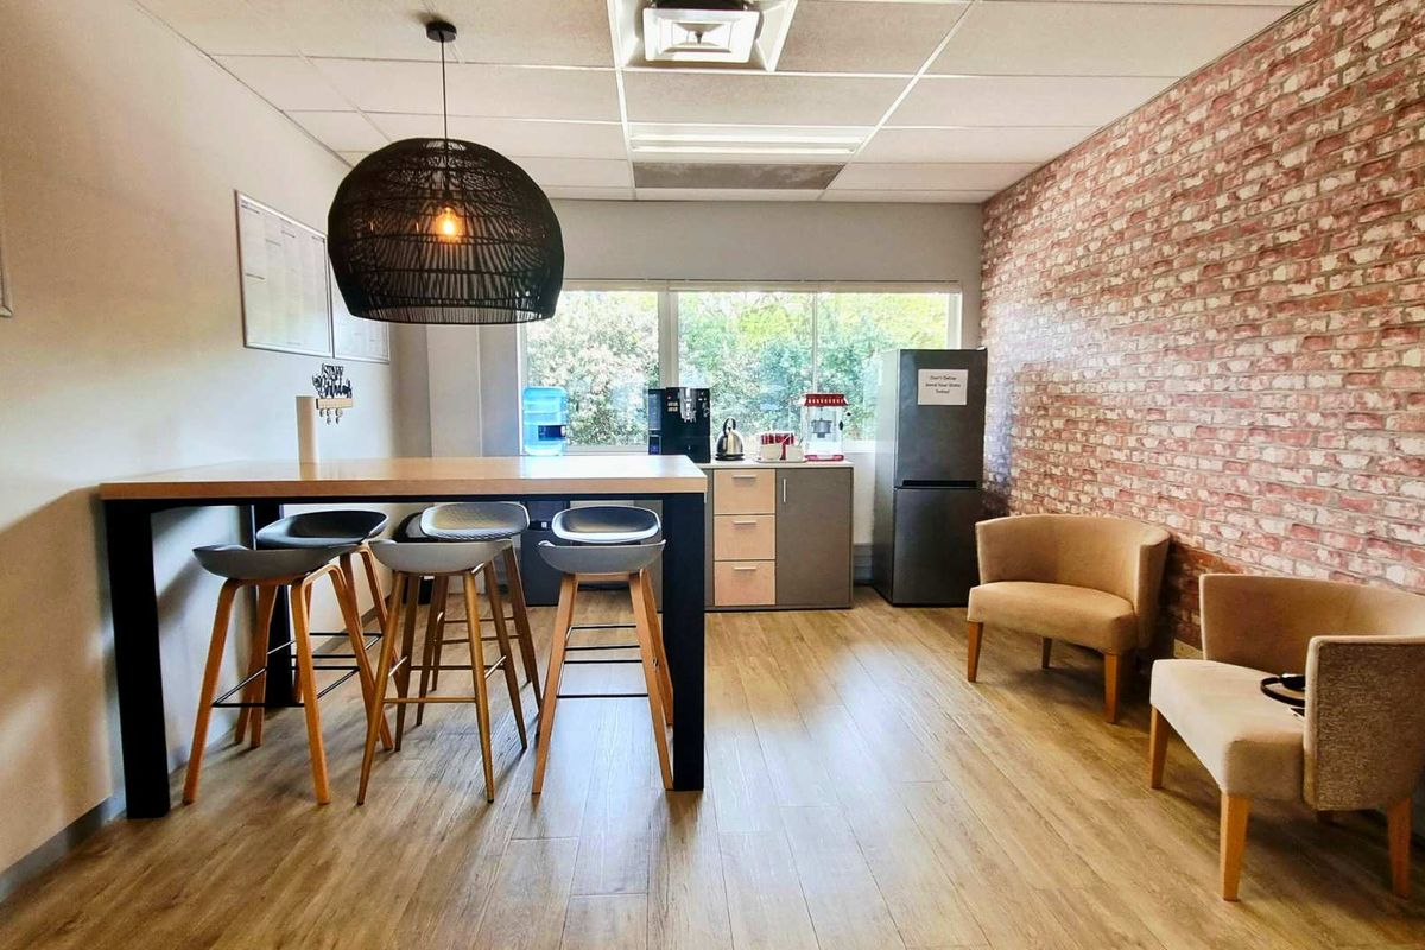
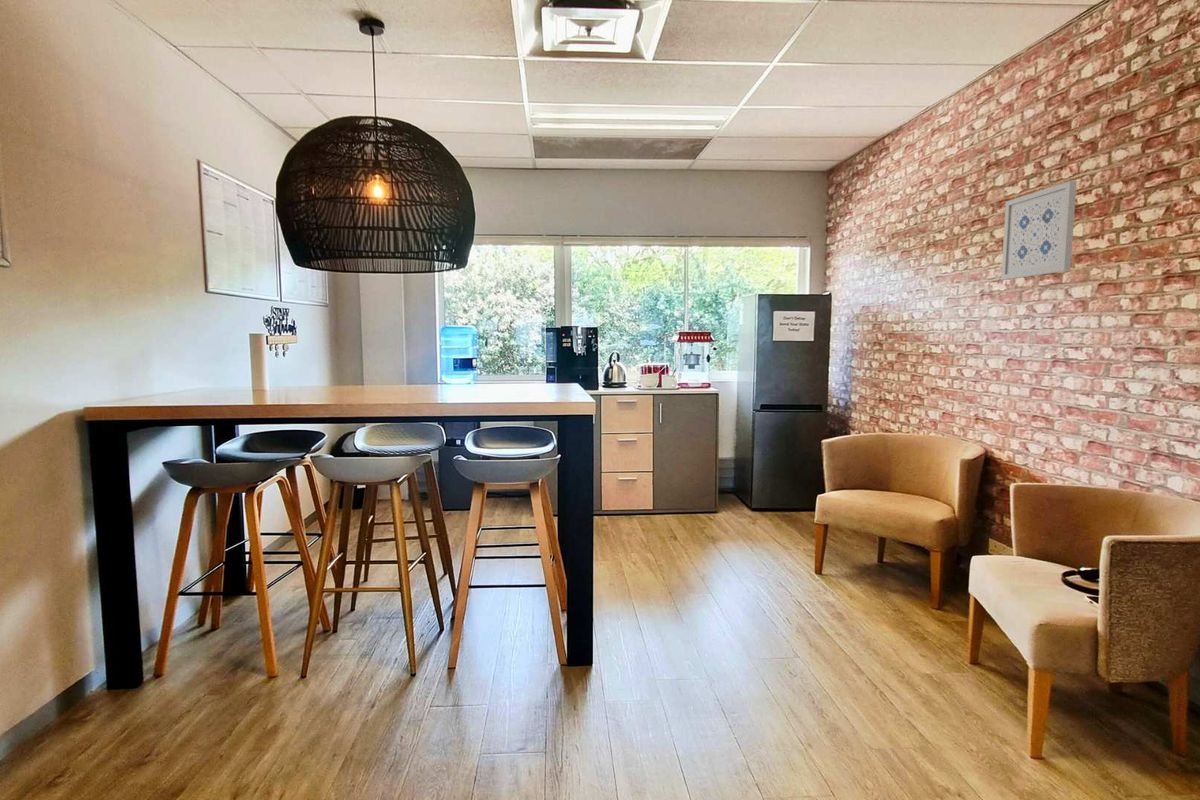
+ wall art (1036, 234)
